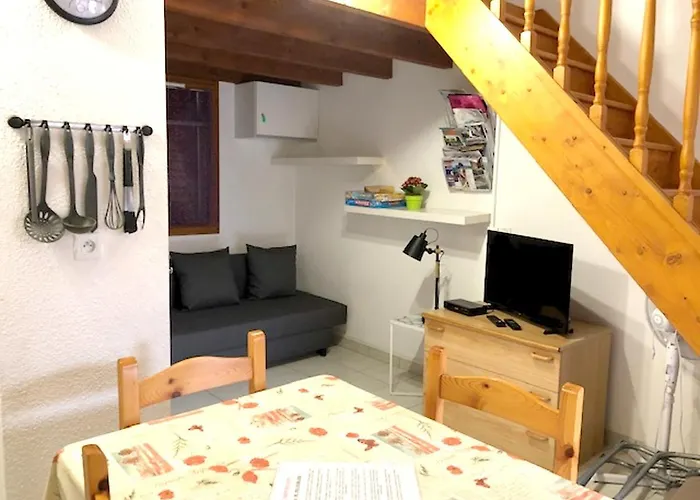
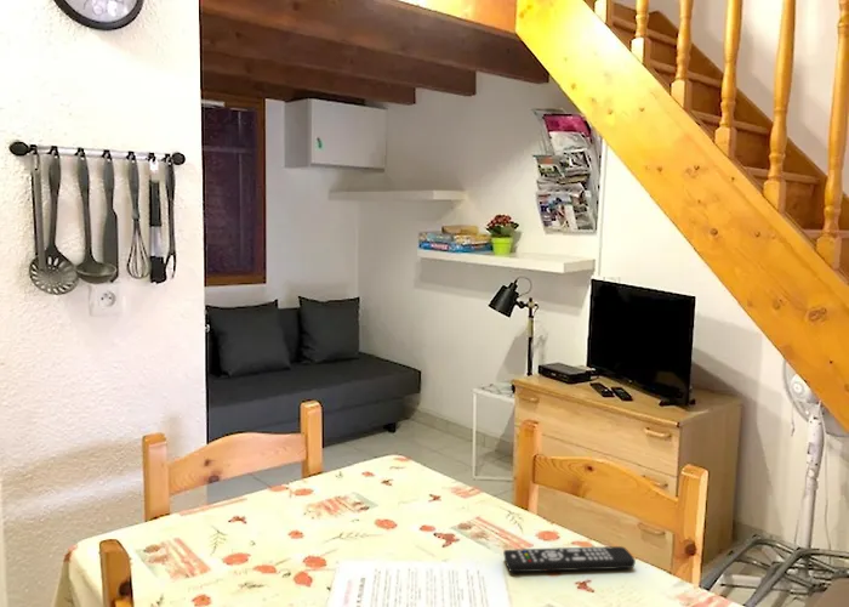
+ remote control (568, 560)
